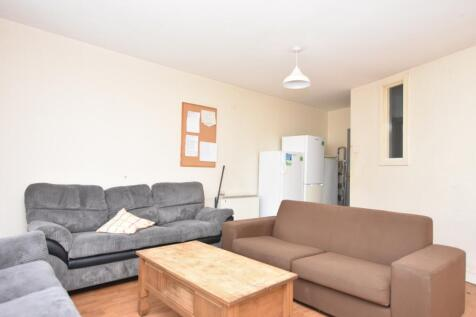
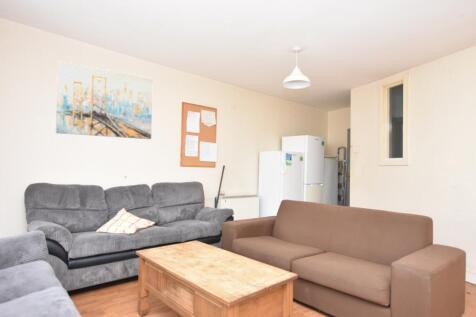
+ wall art (108, 103)
